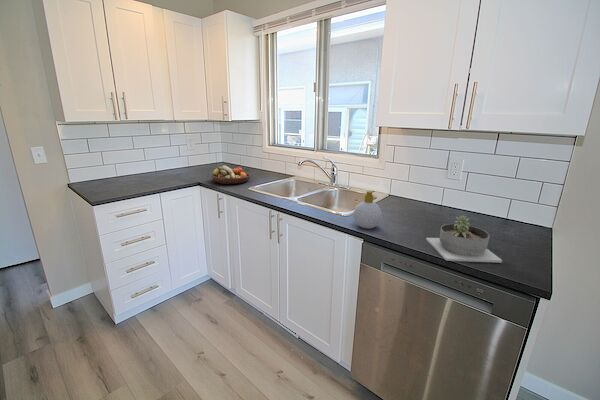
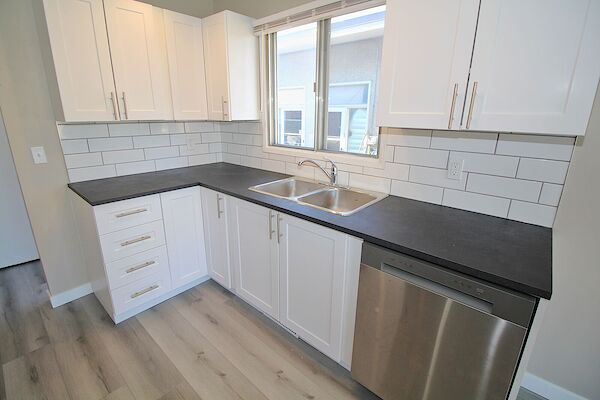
- fruit bowl (231, 173)
- succulent planter (463, 233)
- soap bottle (367, 209)
